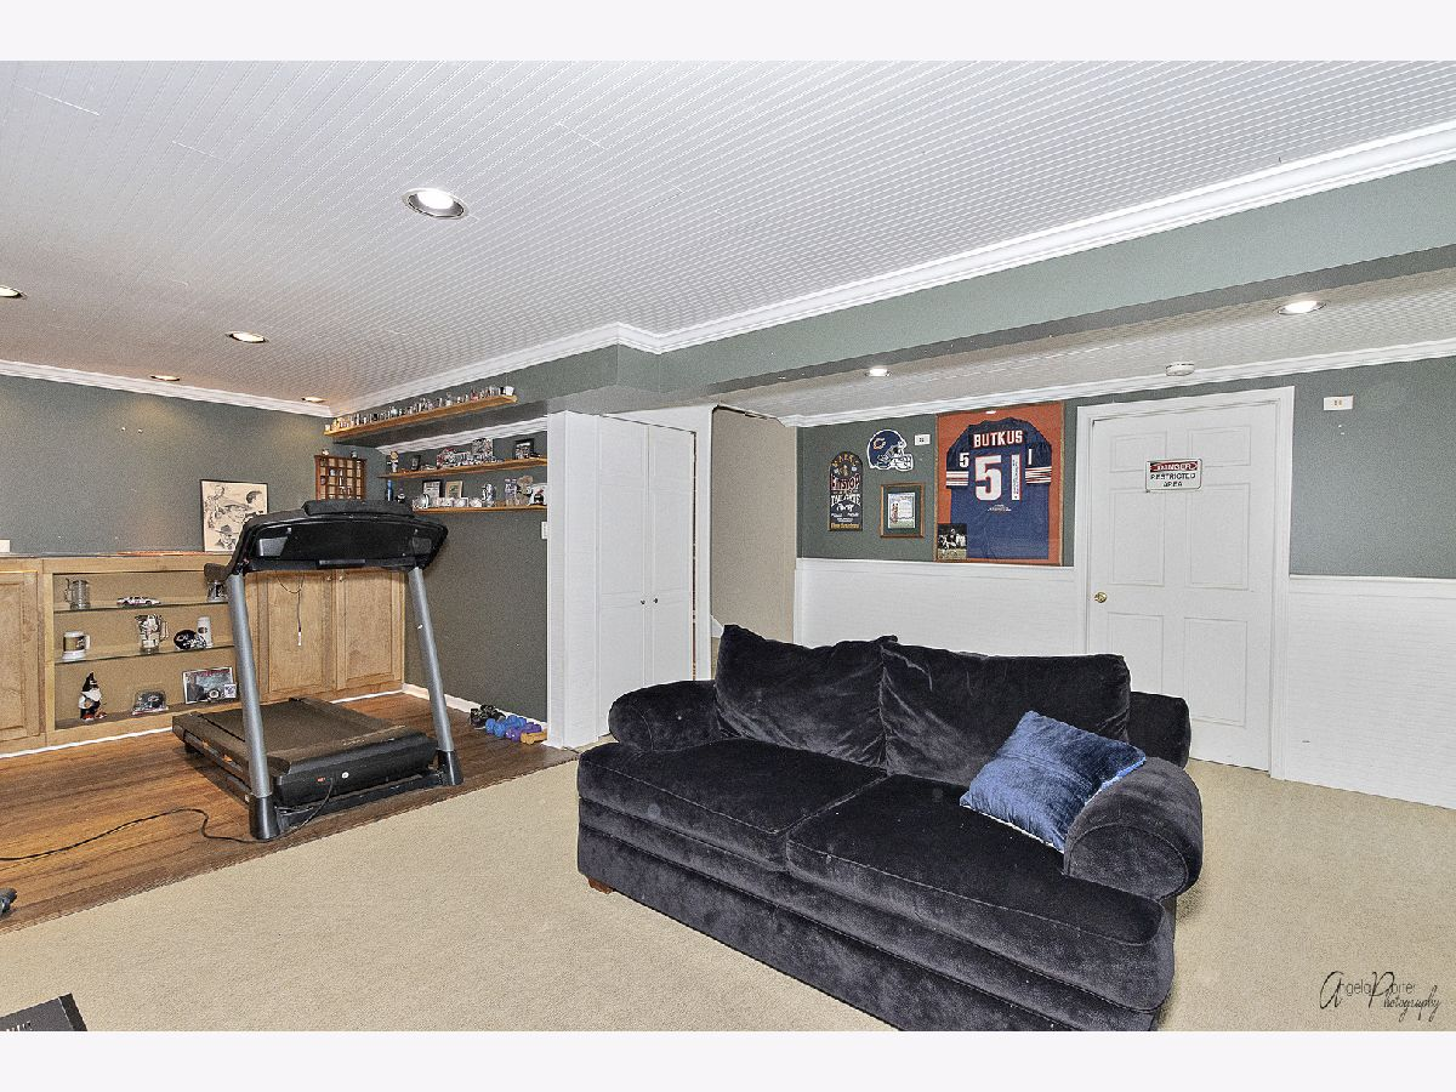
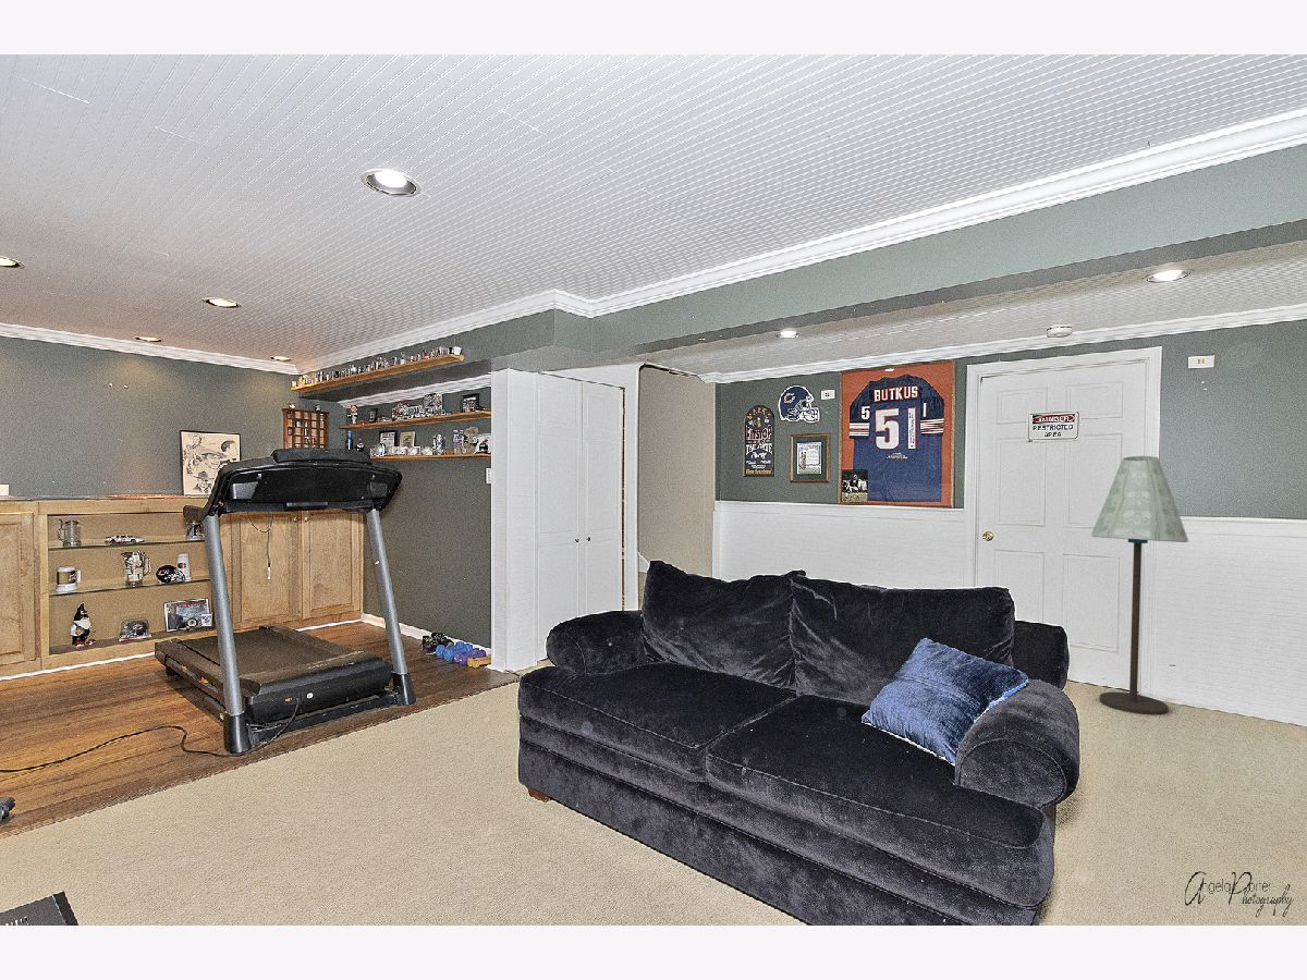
+ floor lamp (1136, 580)
